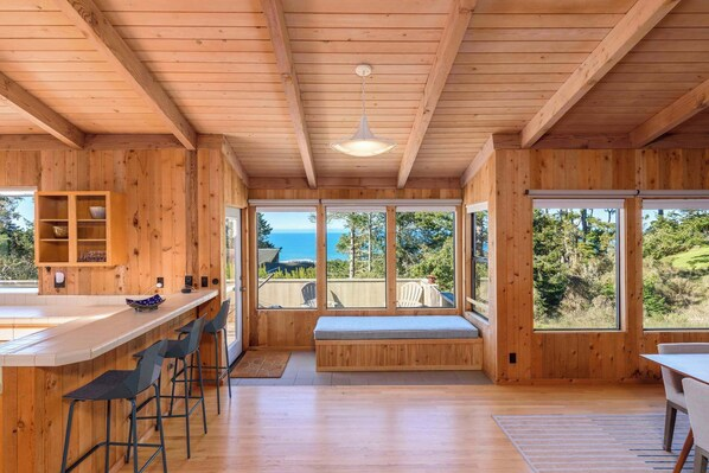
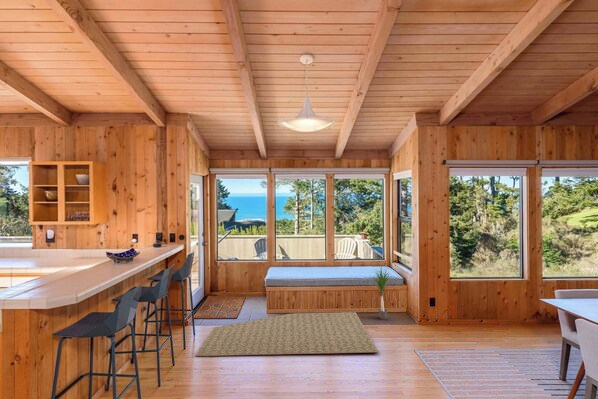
+ potted plant (381, 290)
+ rug (288, 330)
